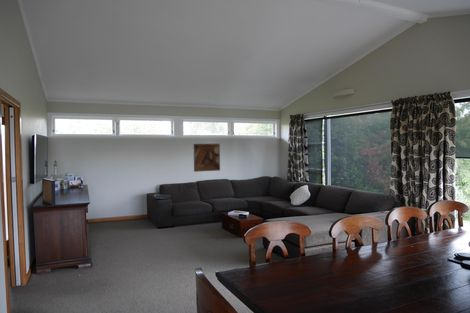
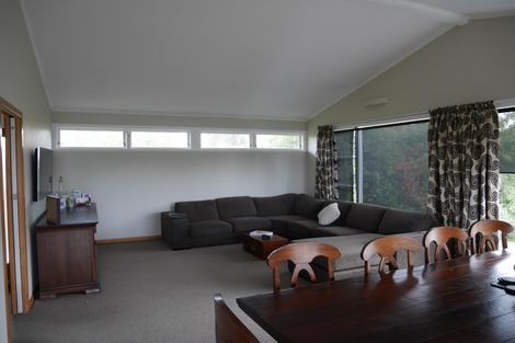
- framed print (206, 157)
